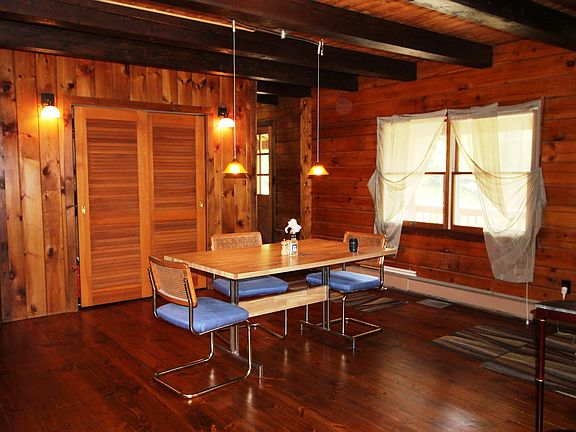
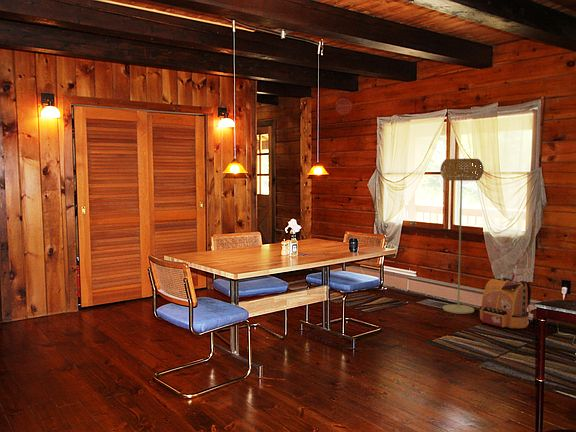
+ backpack (506, 298)
+ floor lamp (460, 235)
